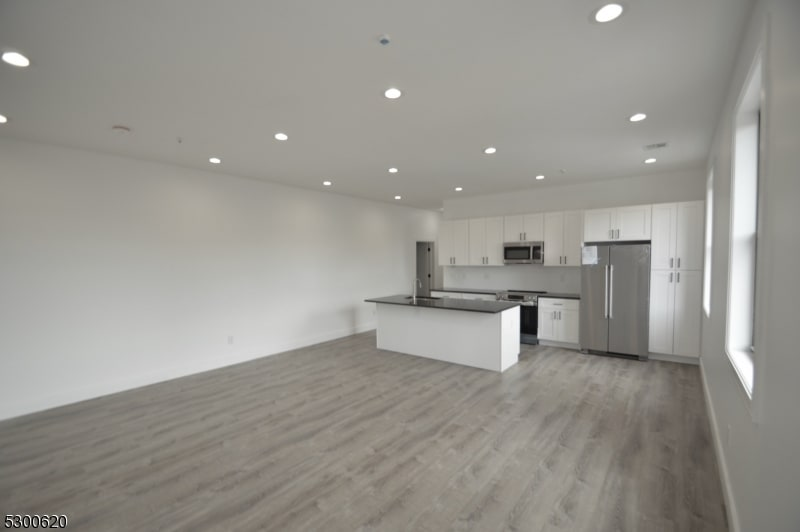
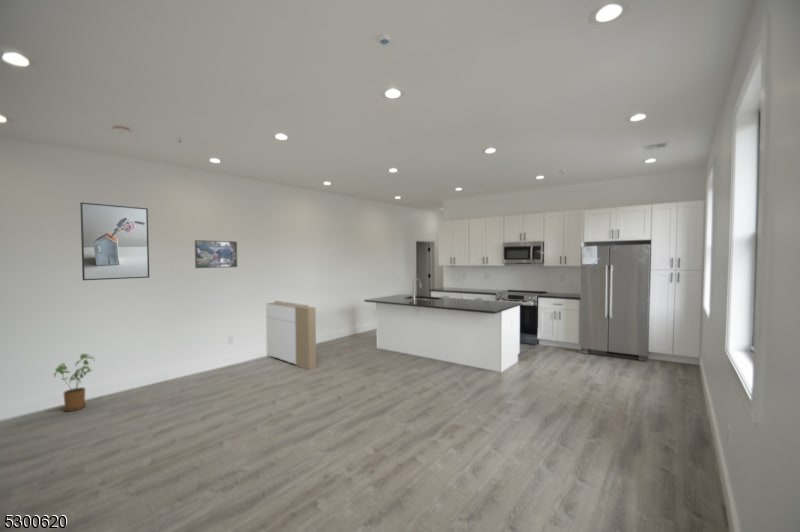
+ storage cabinet (292, 332)
+ house plant (77, 382)
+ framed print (217, 254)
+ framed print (117, 242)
